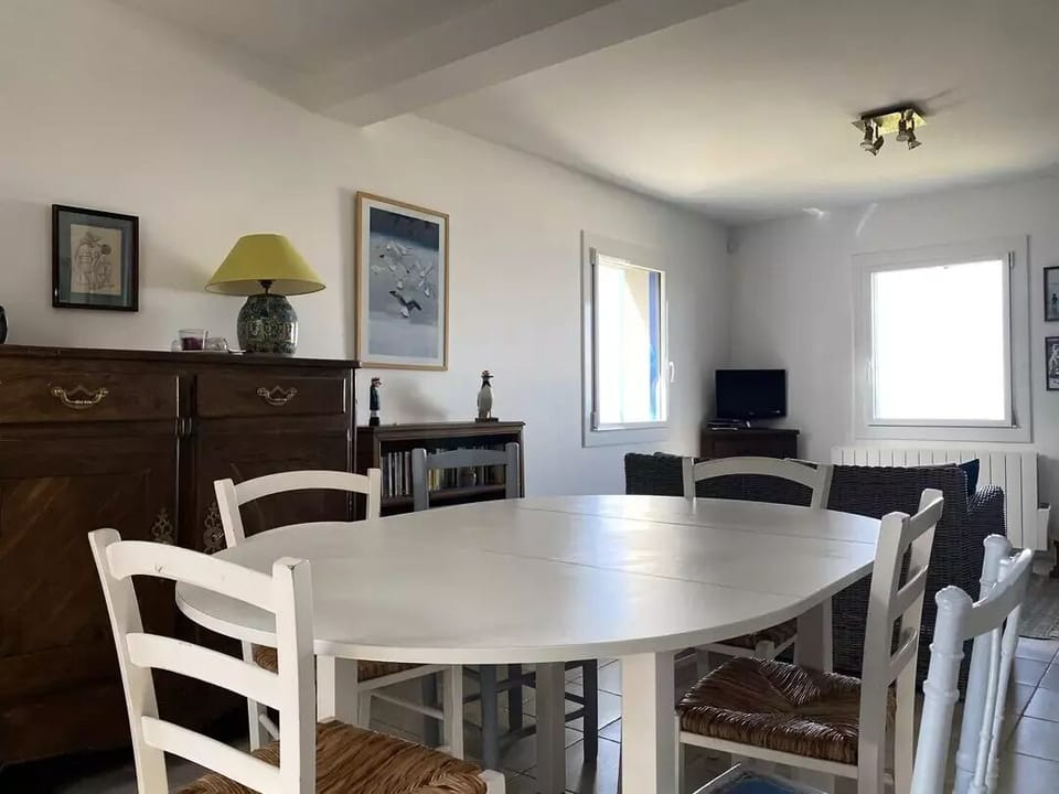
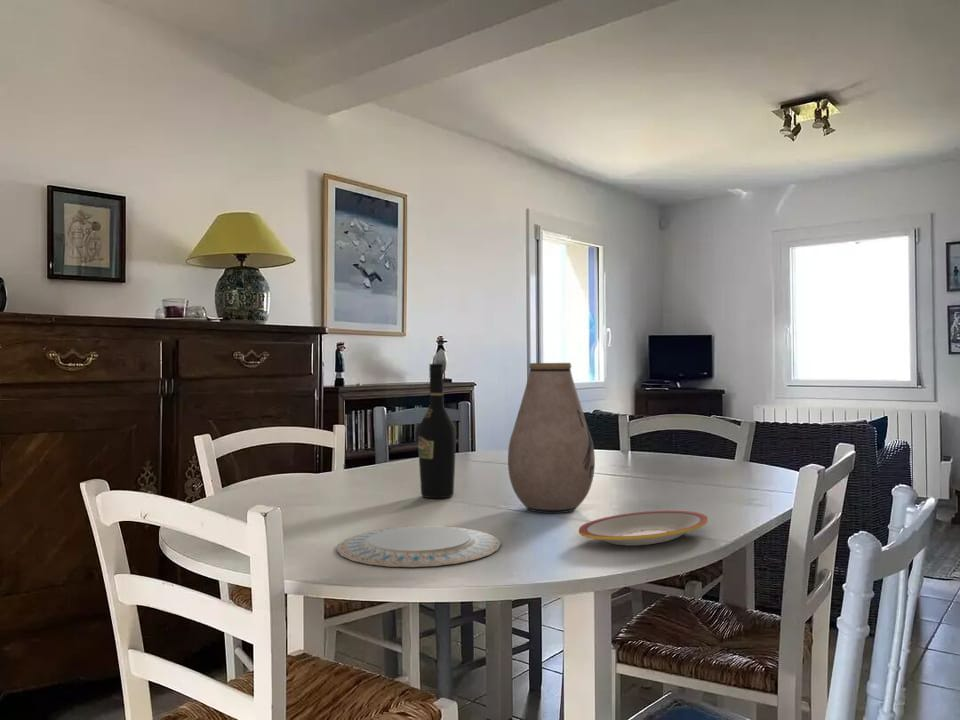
+ plate (645, 530)
+ wine bottle (436, 429)
+ chinaware (419, 541)
+ vase (550, 435)
